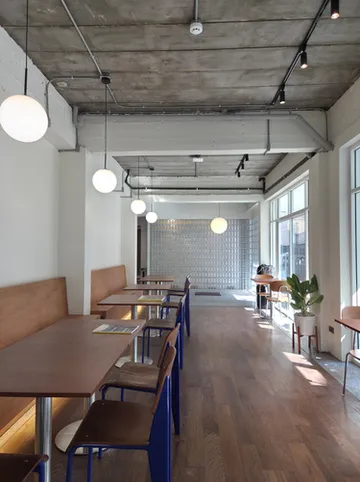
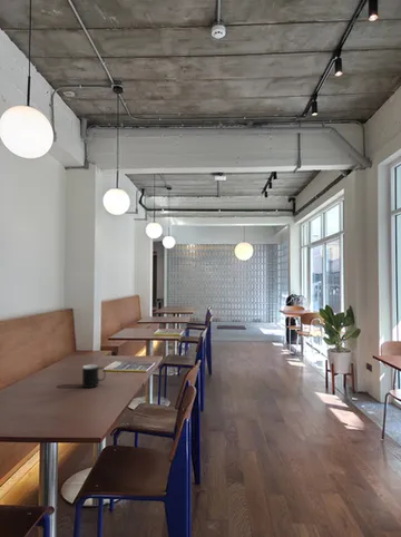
+ cup (94, 375)
